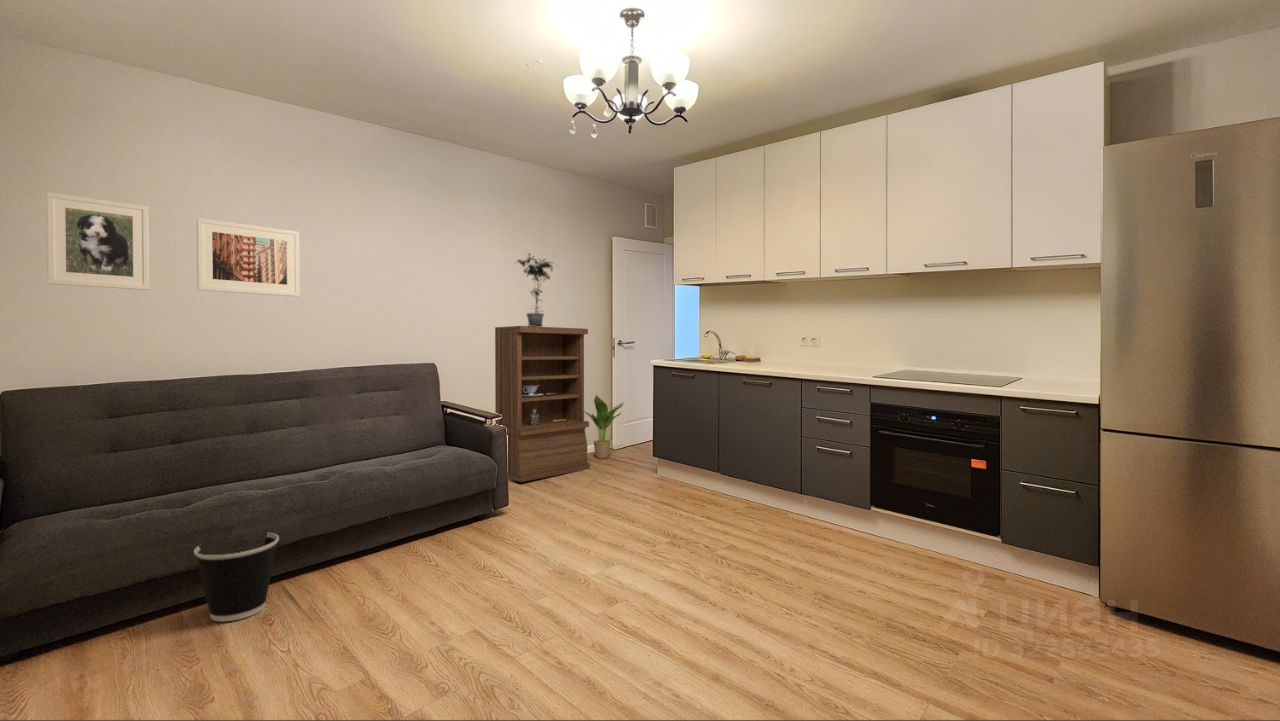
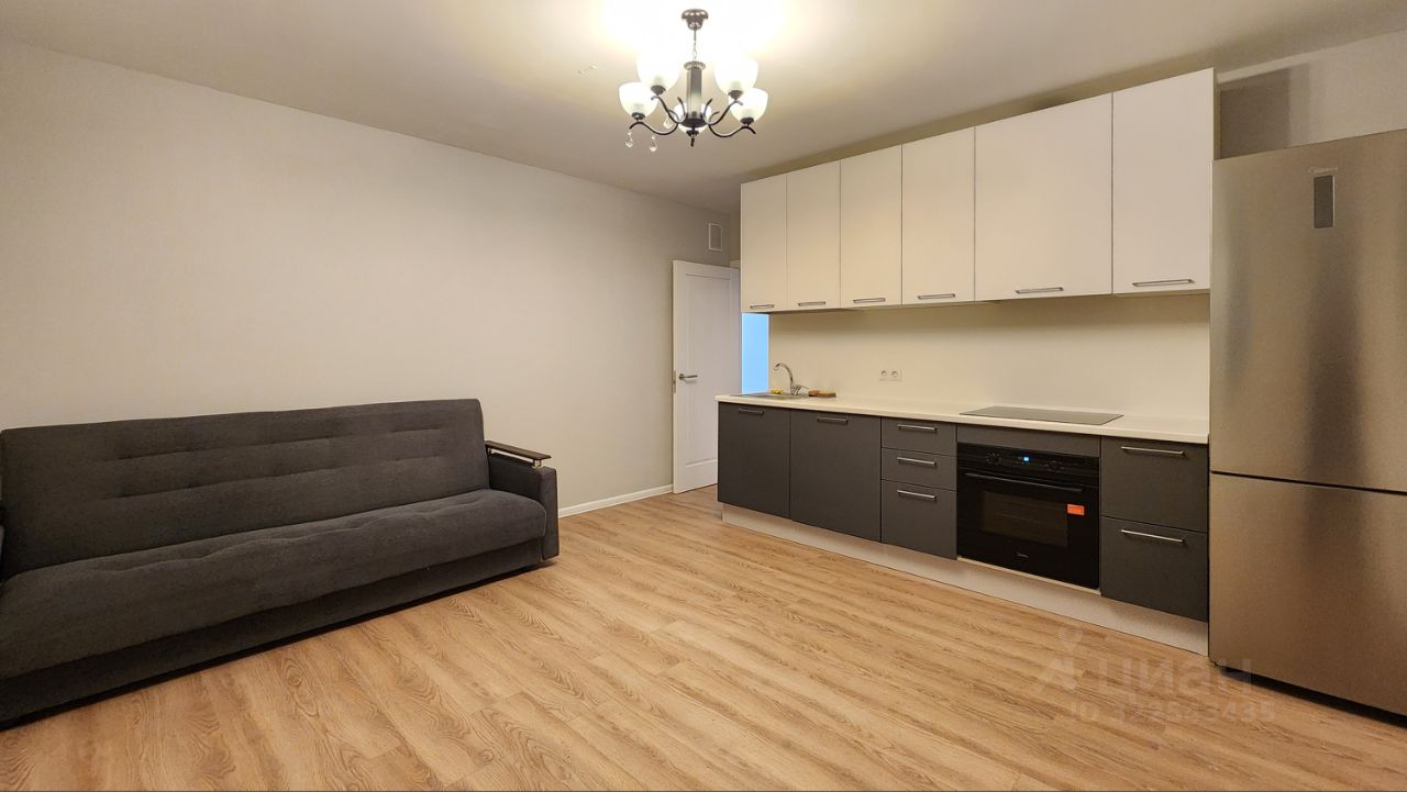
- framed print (251, 259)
- potted plant (606, 425)
- potted plant (536, 289)
- bookshelf (543, 399)
- wastebasket (238, 577)
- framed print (100, 243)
